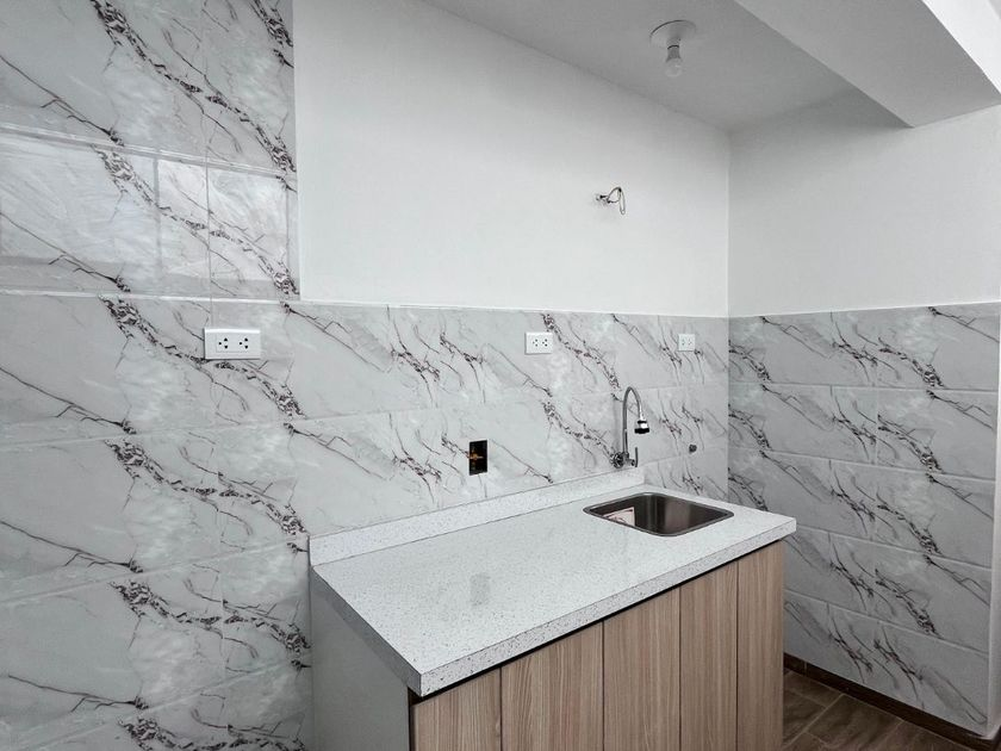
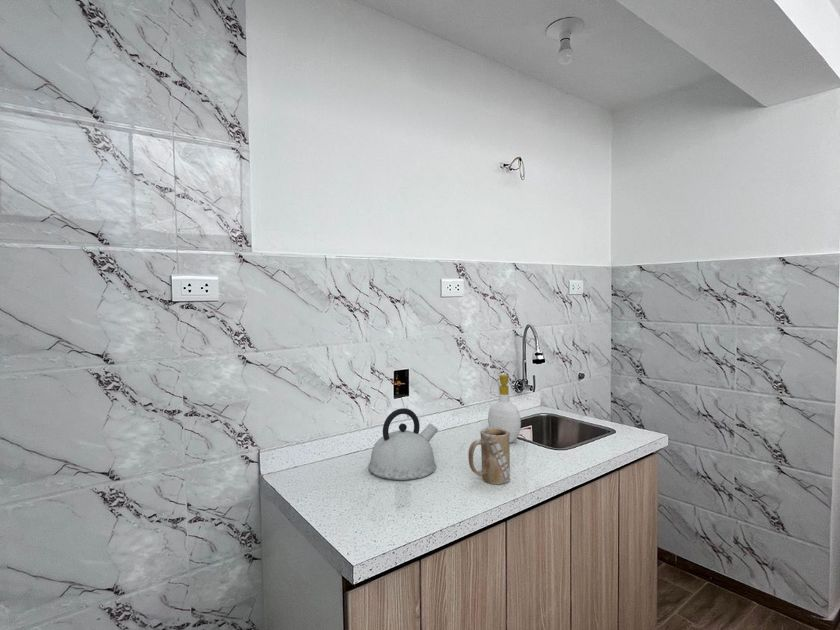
+ soap bottle (503, 408)
+ kettle (405, 437)
+ mug (491, 456)
